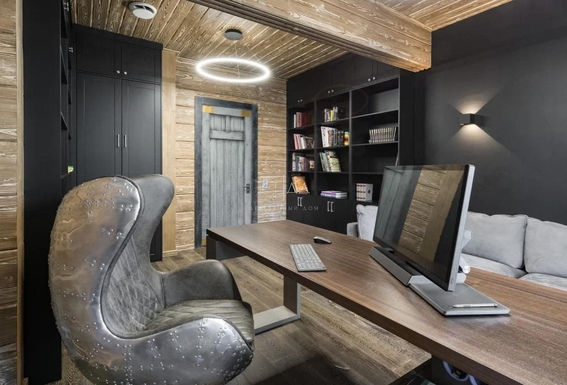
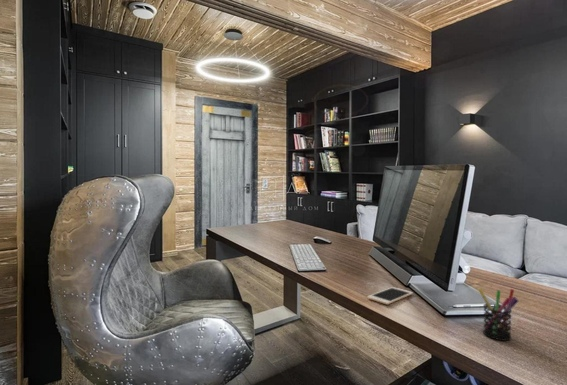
+ cell phone (390, 295)
+ pen holder (498, 310)
